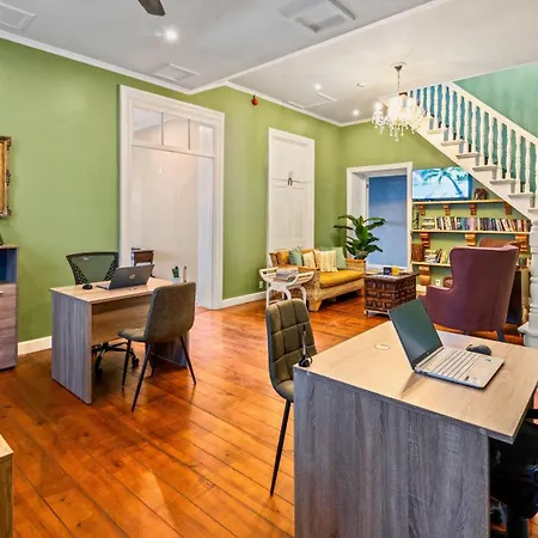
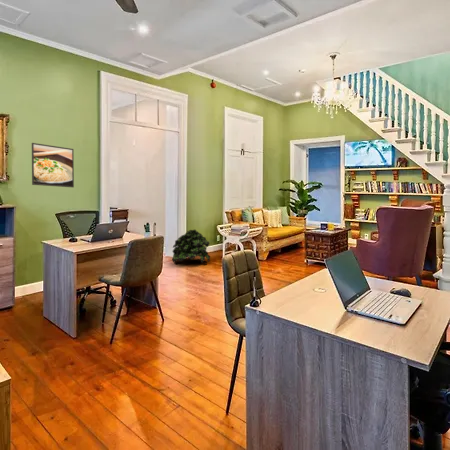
+ potted plant (190, 246)
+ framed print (53, 166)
